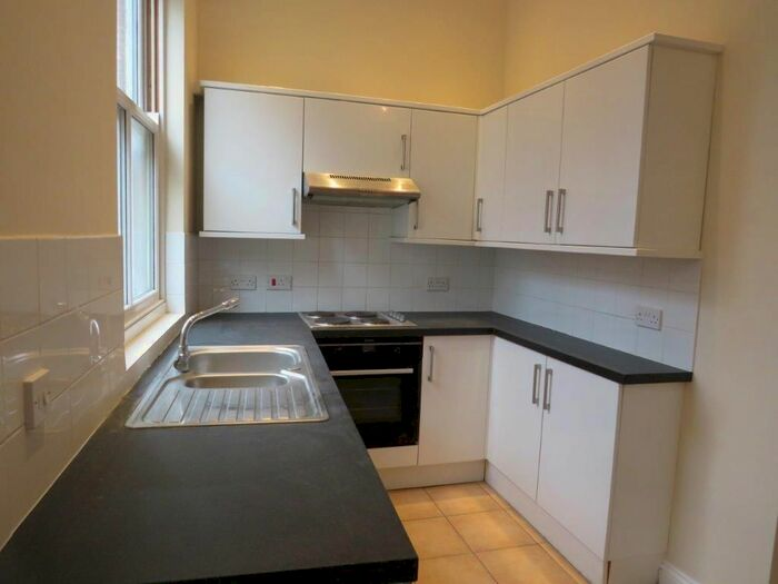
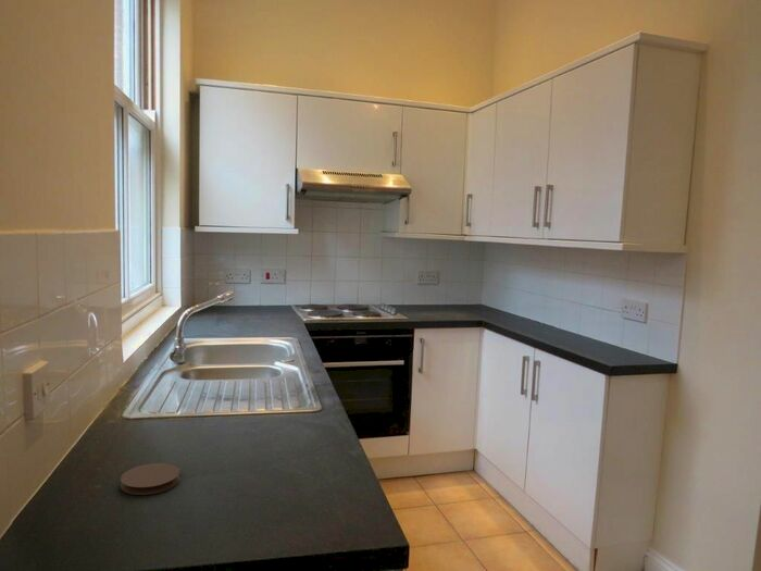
+ coaster (150, 477)
